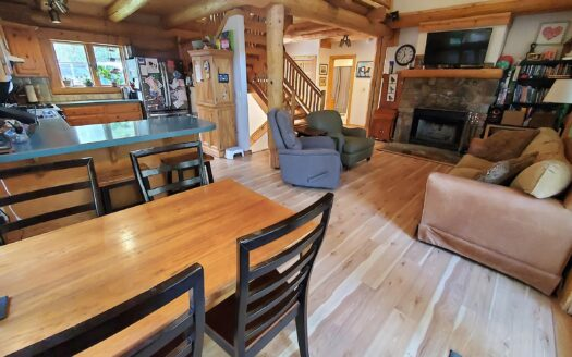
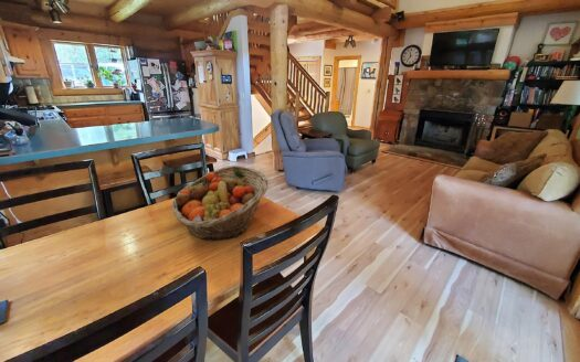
+ fruit basket (220, 199)
